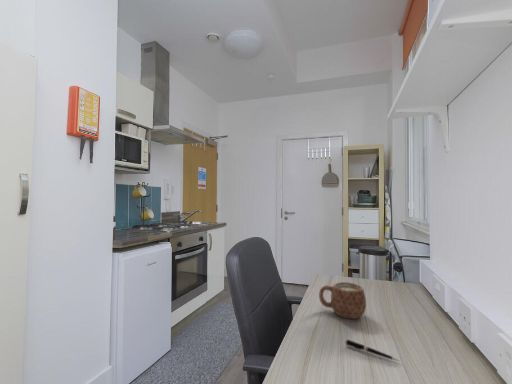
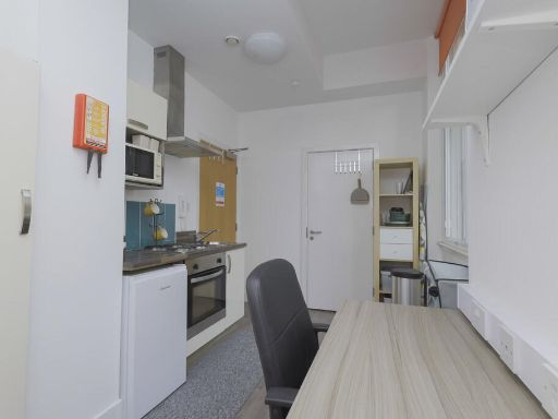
- mug (341, 298)
- pen (371, 349)
